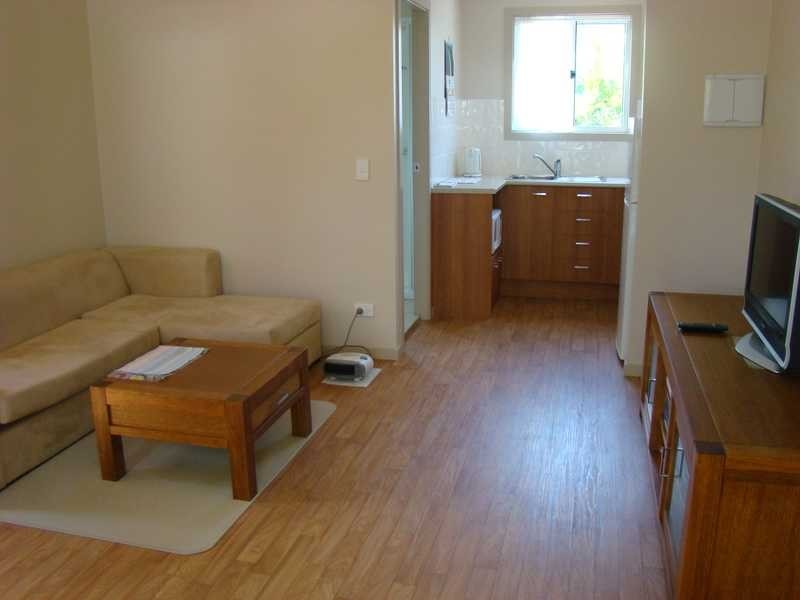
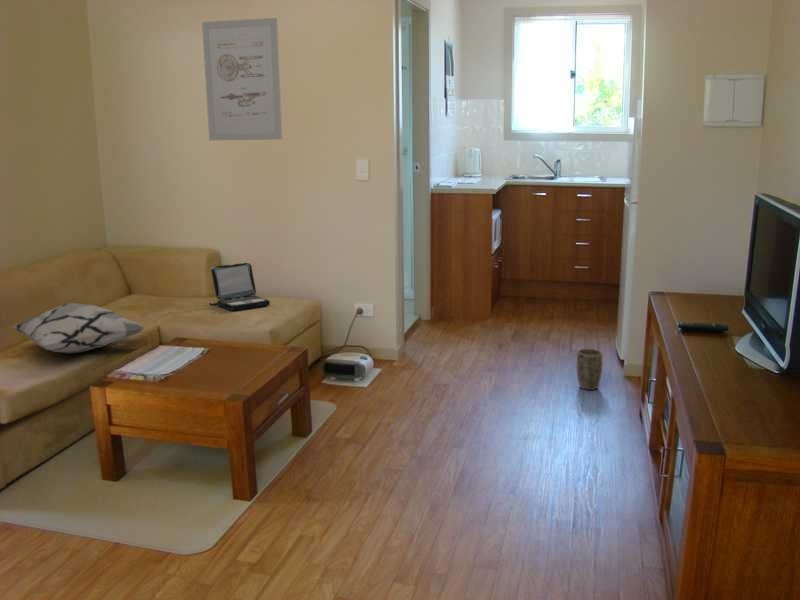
+ plant pot (589, 369)
+ wall art (242, 80)
+ laptop (239, 286)
+ decorative pillow (78, 327)
